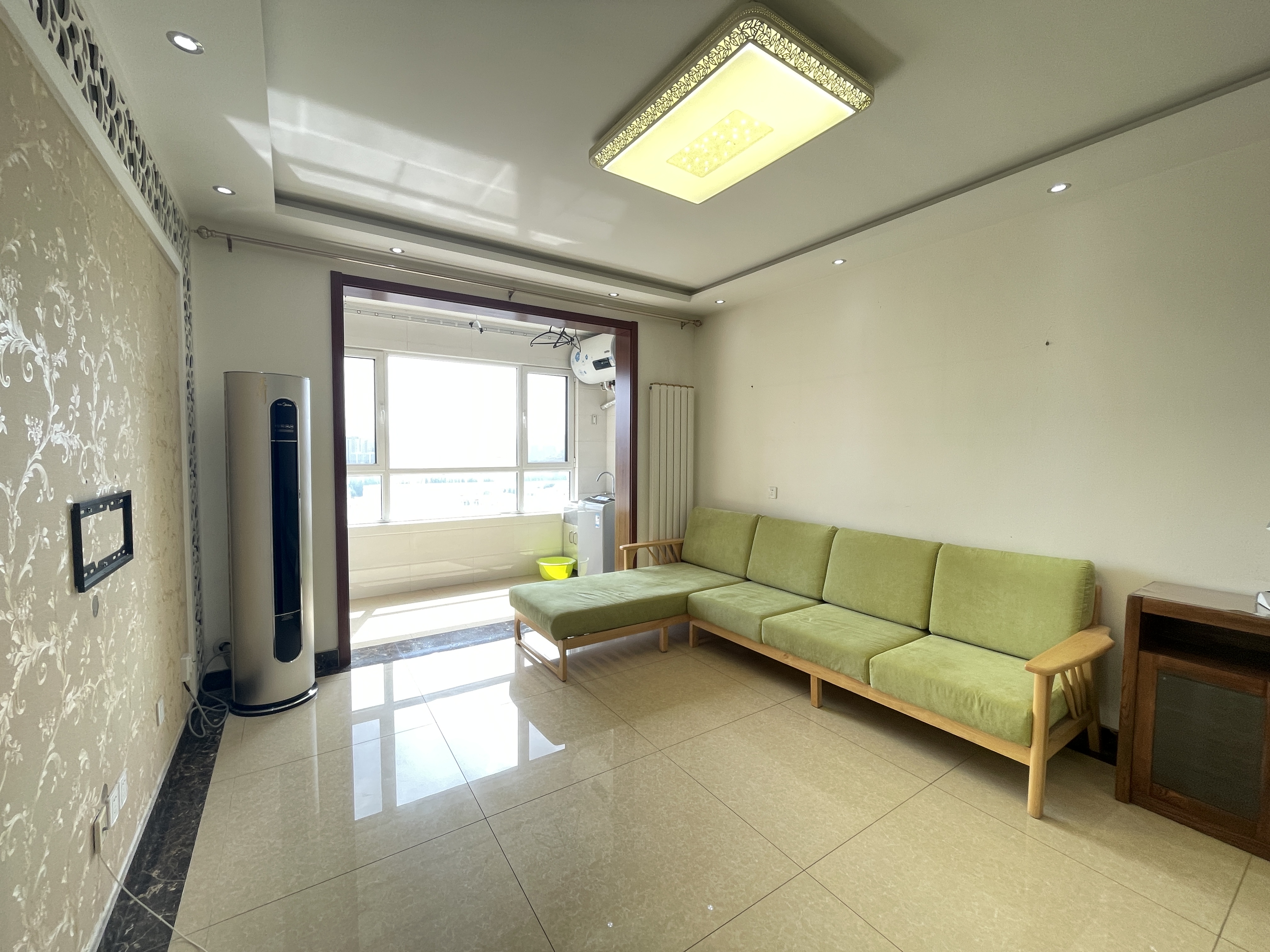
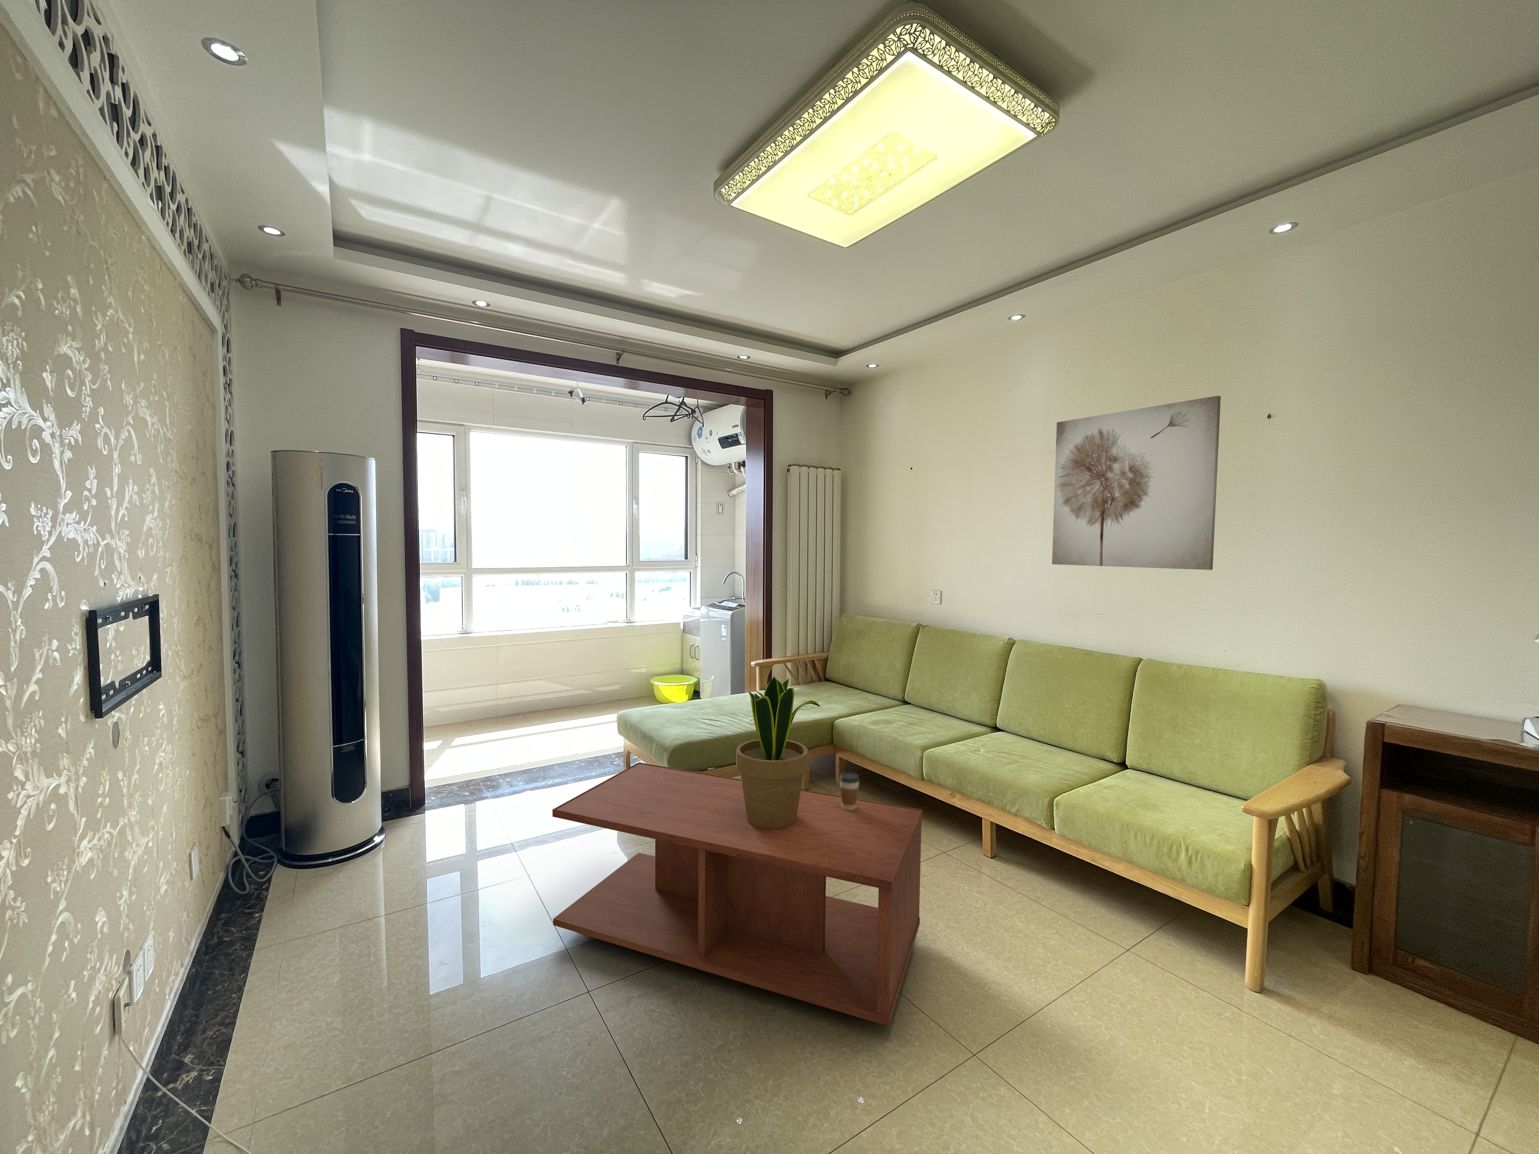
+ wall art (1127, 489)
+ coffee cup (849, 790)
+ potted plant (778, 747)
+ coffee table (738, 874)
